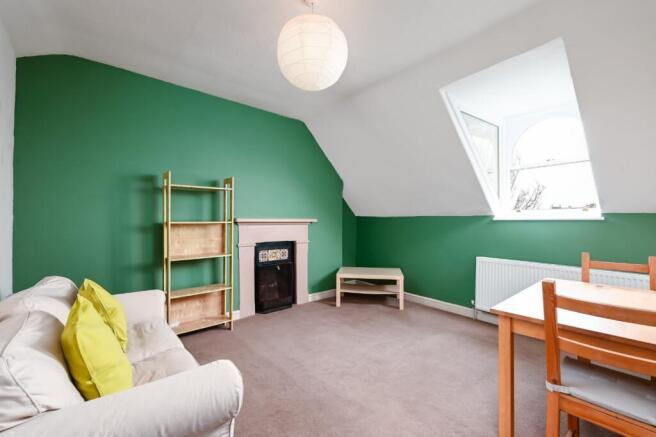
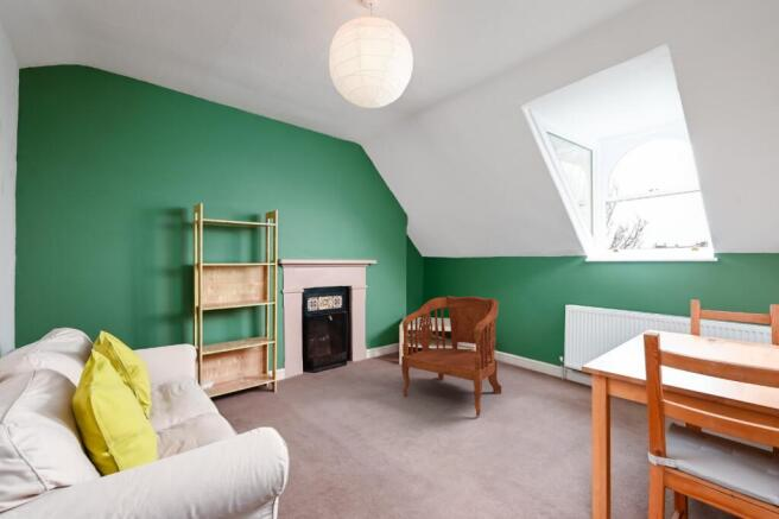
+ armchair (456, 346)
